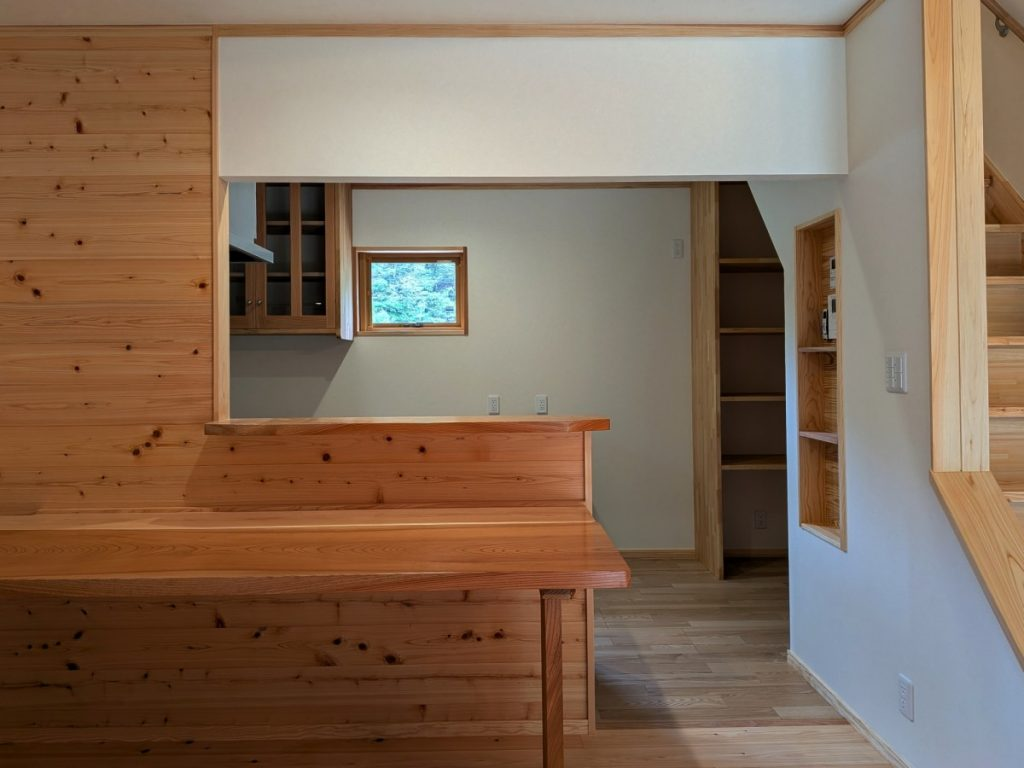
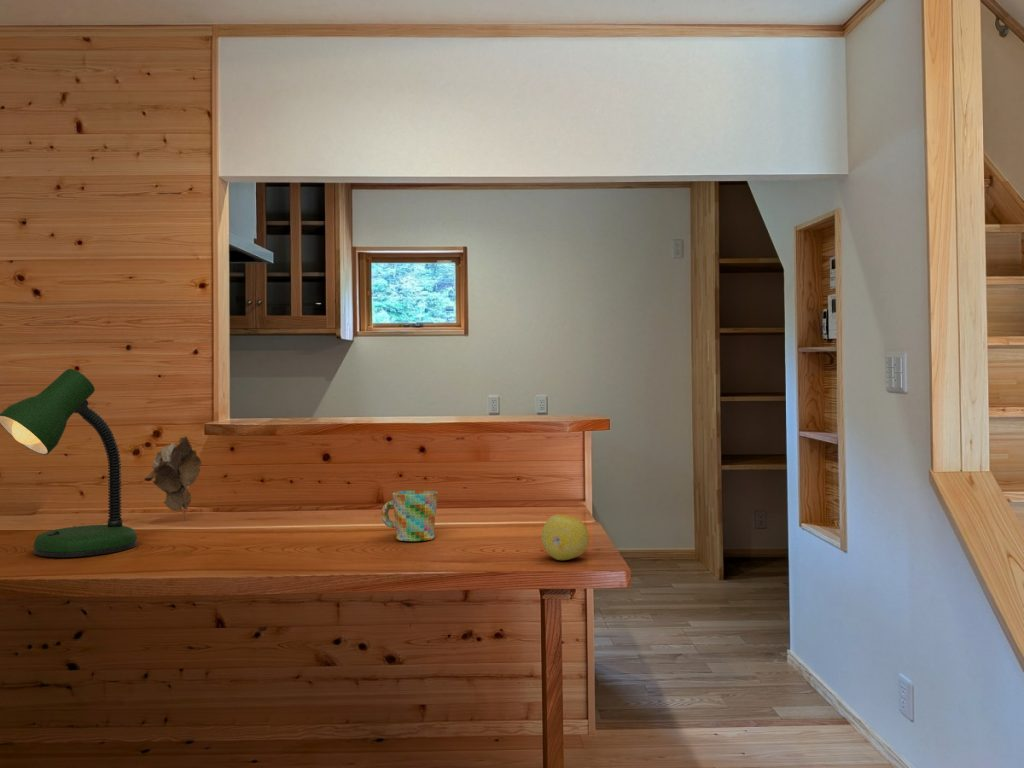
+ desk lamp (55, 446)
+ plant (170, 478)
+ fruit (565, 536)
+ mug (409, 515)
